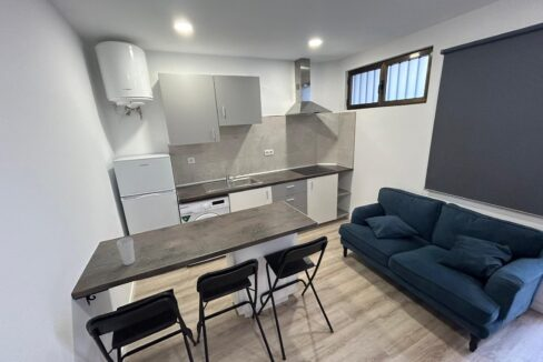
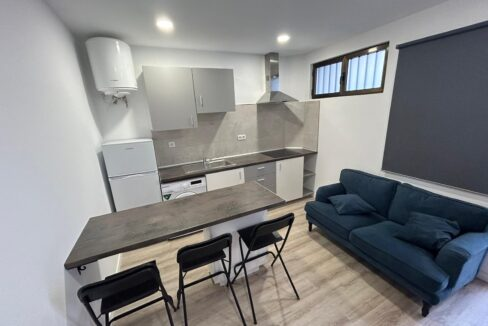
- cup (127, 251)
